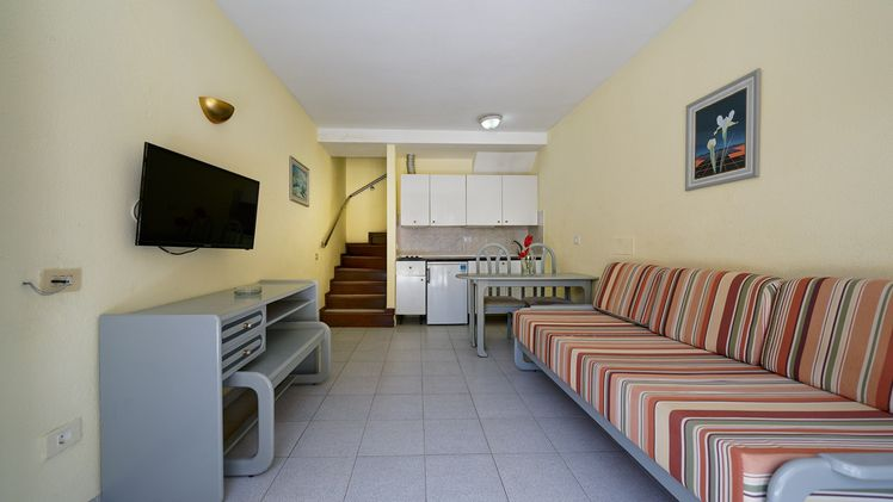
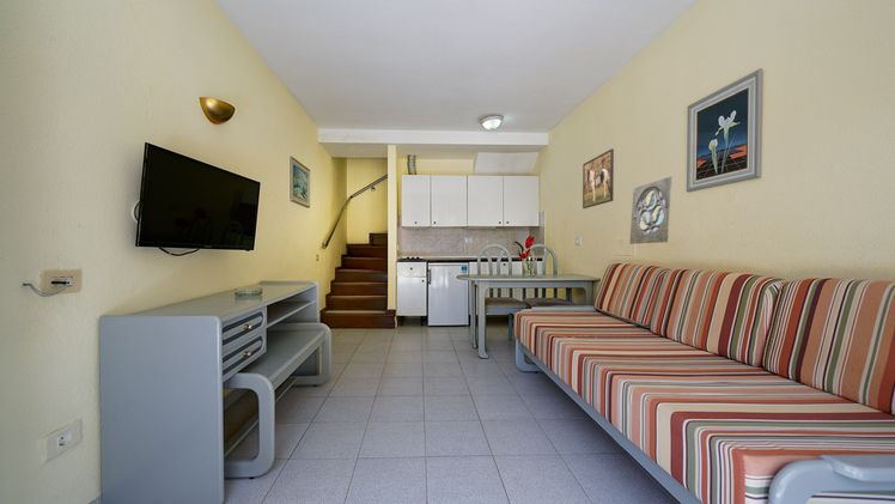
+ wall ornament (650, 212)
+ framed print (596, 181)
